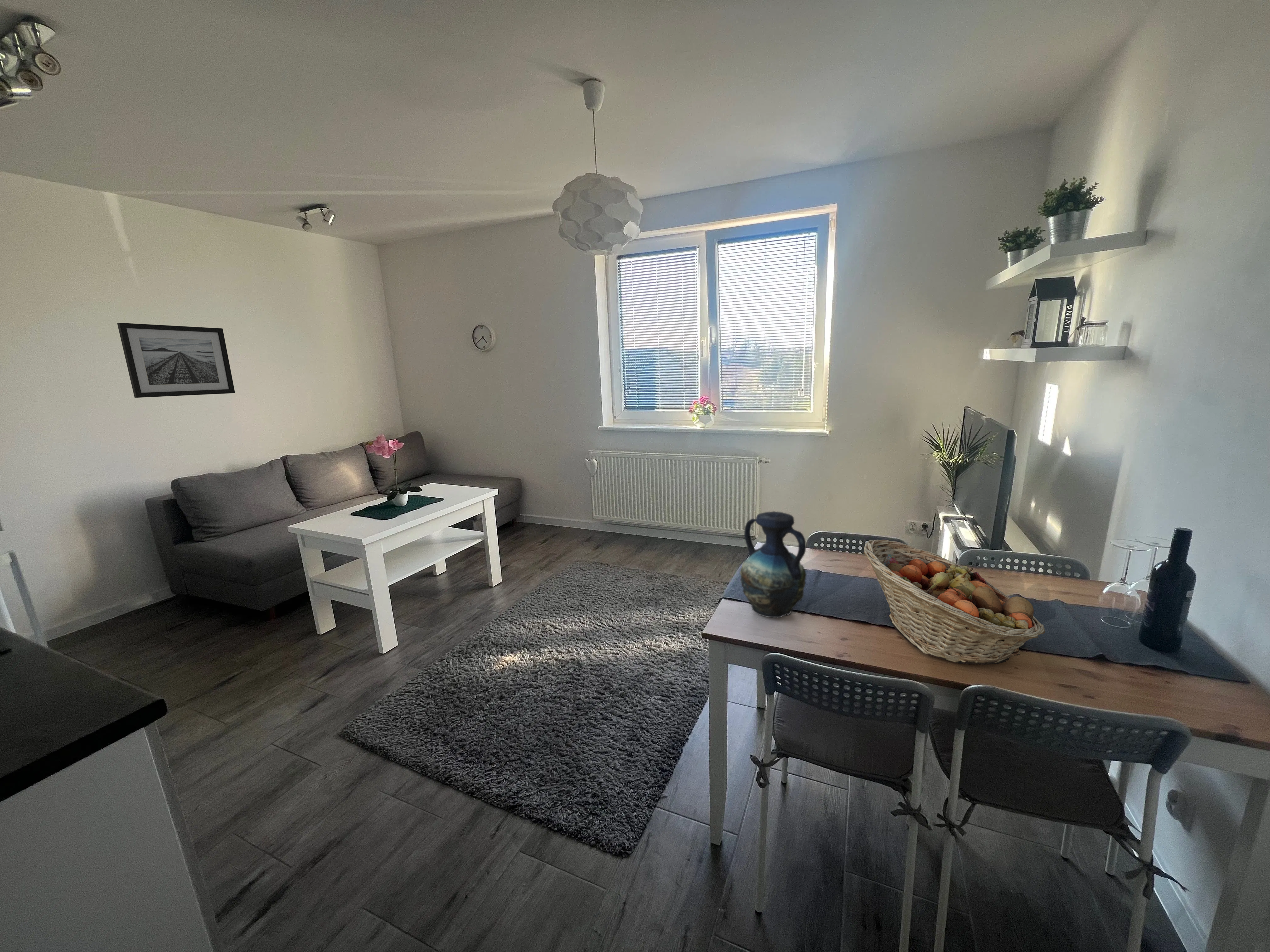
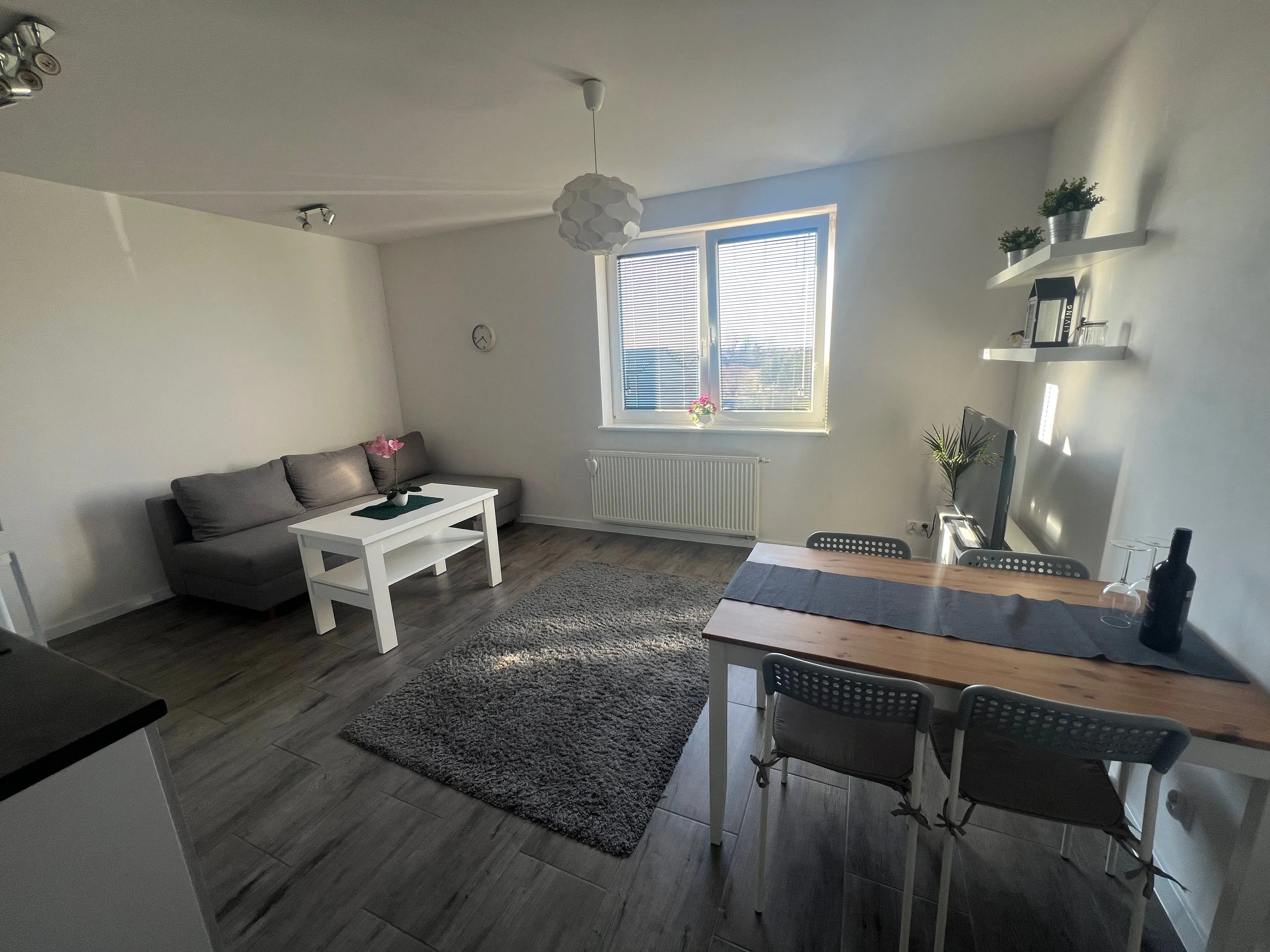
- vase (773, 564)
- fruit basket (943, 594)
- wall art (181, 361)
